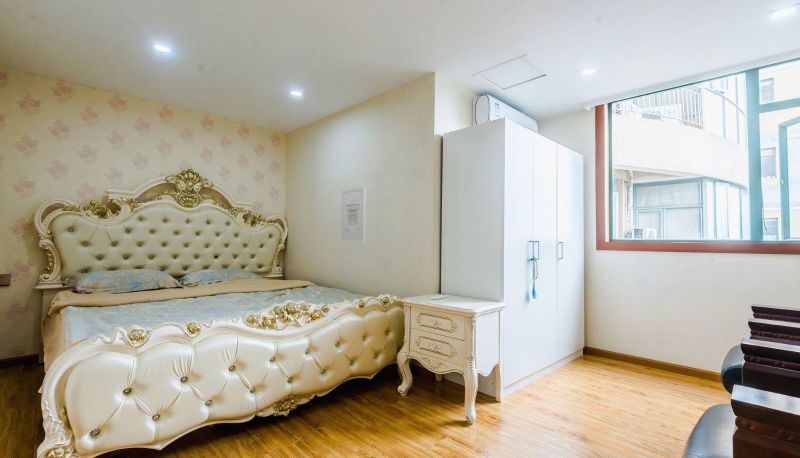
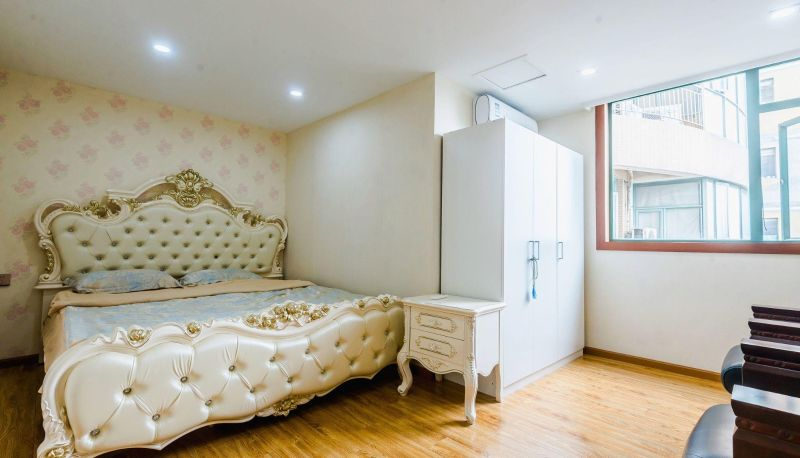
- wall art (352, 215)
